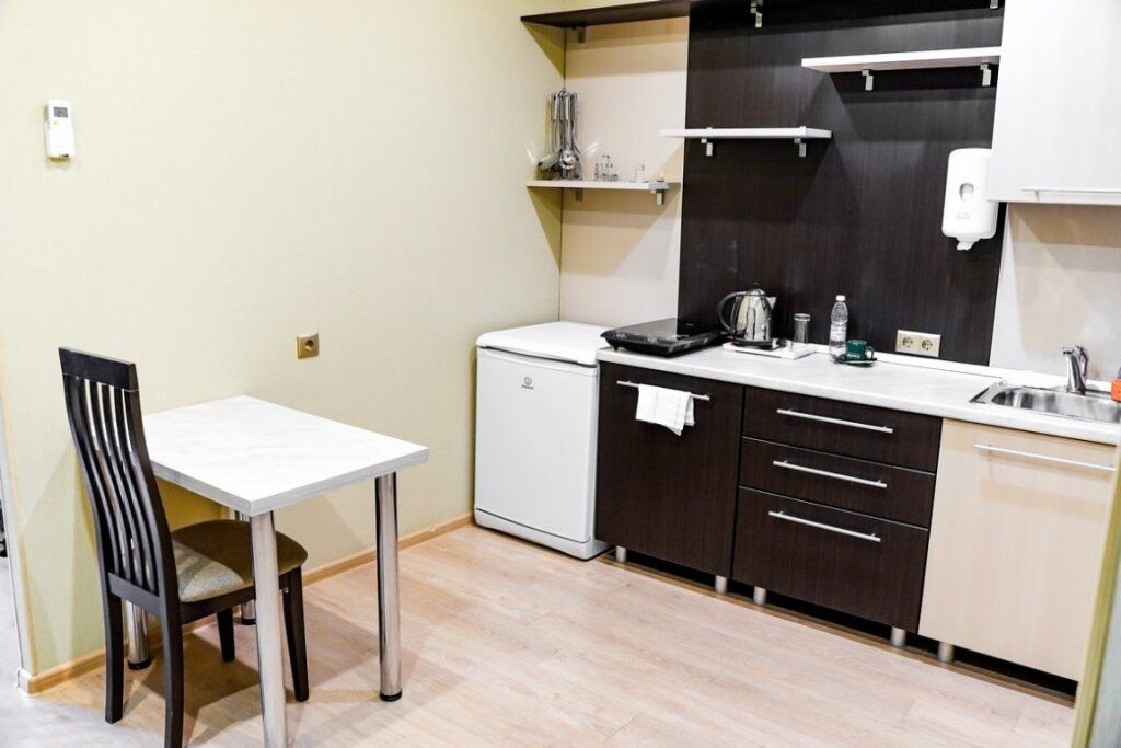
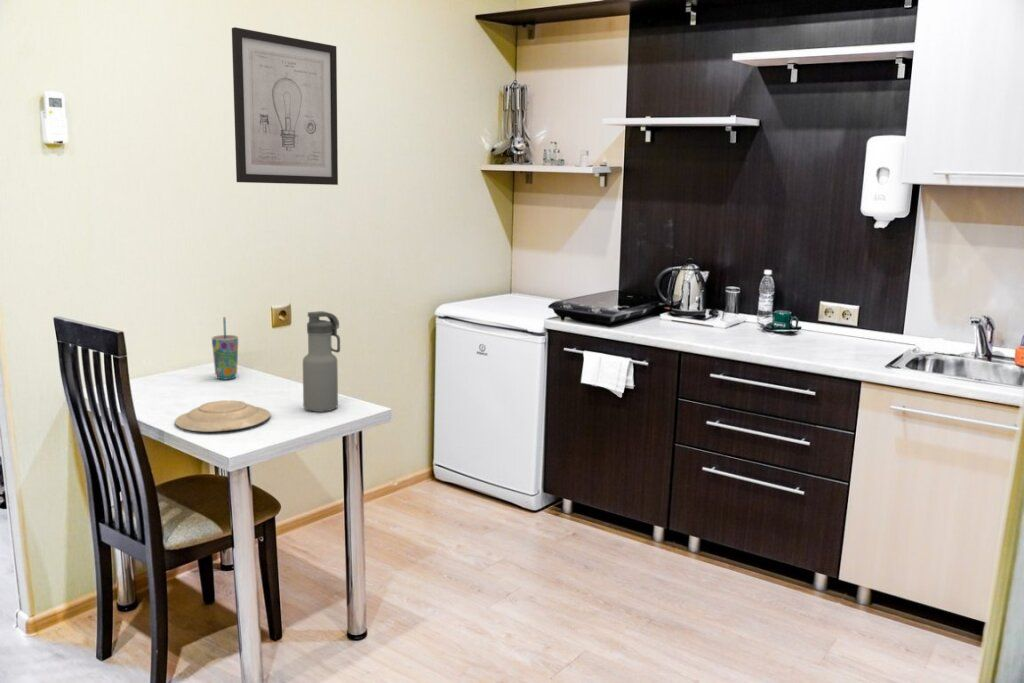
+ wall art (288, 111)
+ water bottle (320, 360)
+ plate (223, 412)
+ cup (225, 347)
